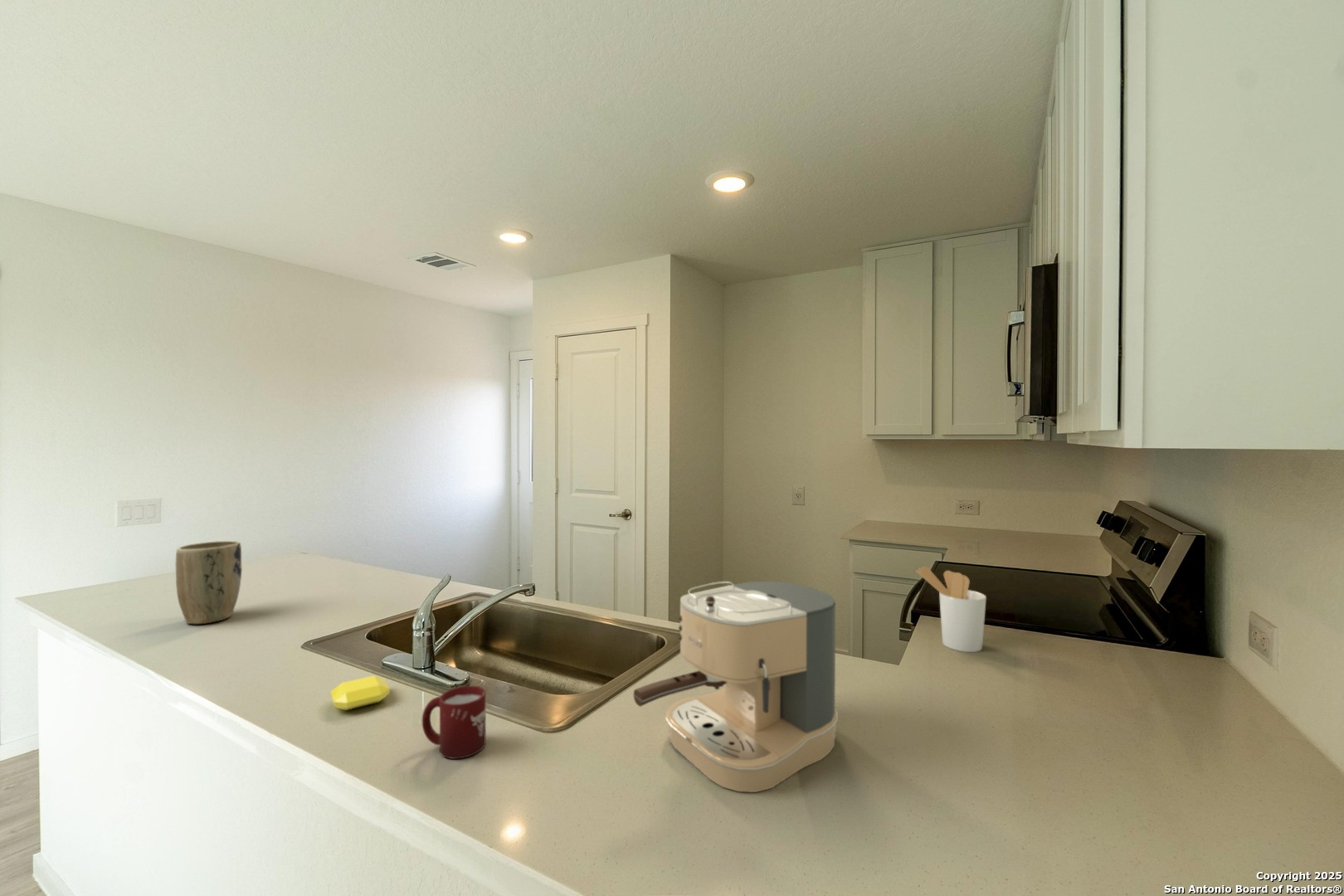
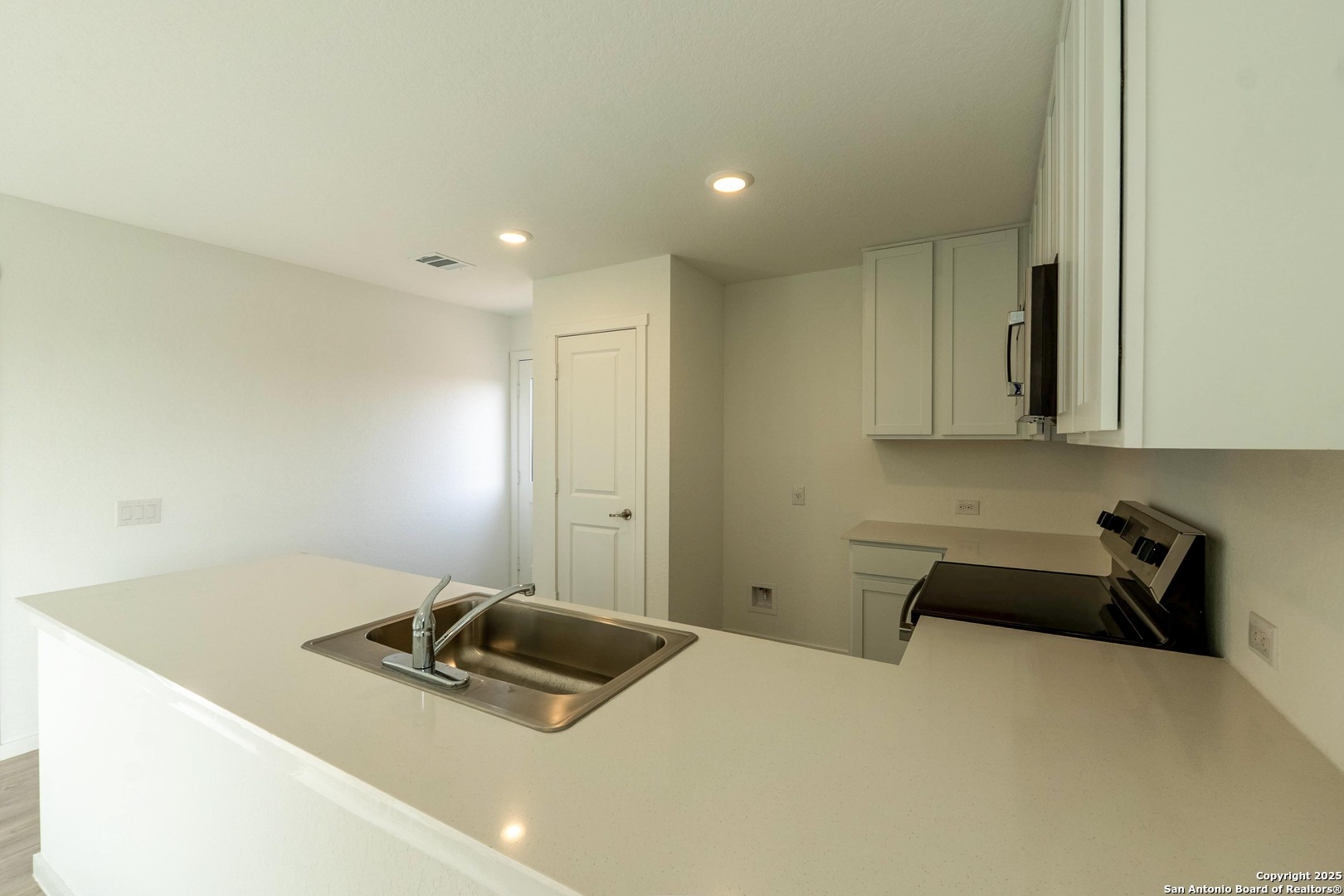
- coffee maker (736, 669)
- cup (453, 720)
- plant pot (210, 582)
- utensil holder (949, 606)
- soap bar (360, 692)
